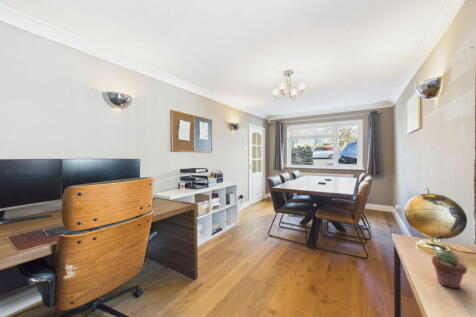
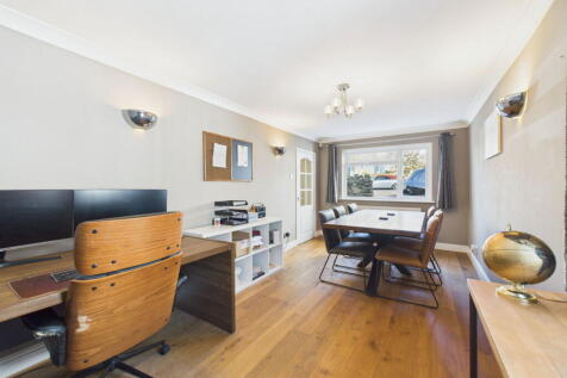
- potted succulent (448, 267)
